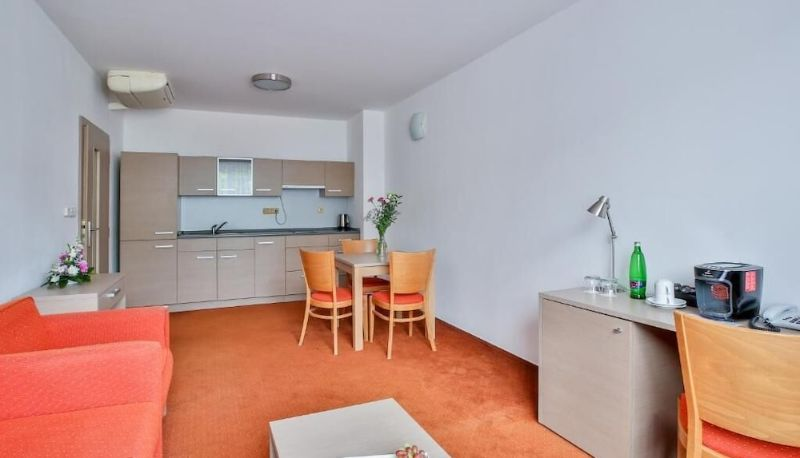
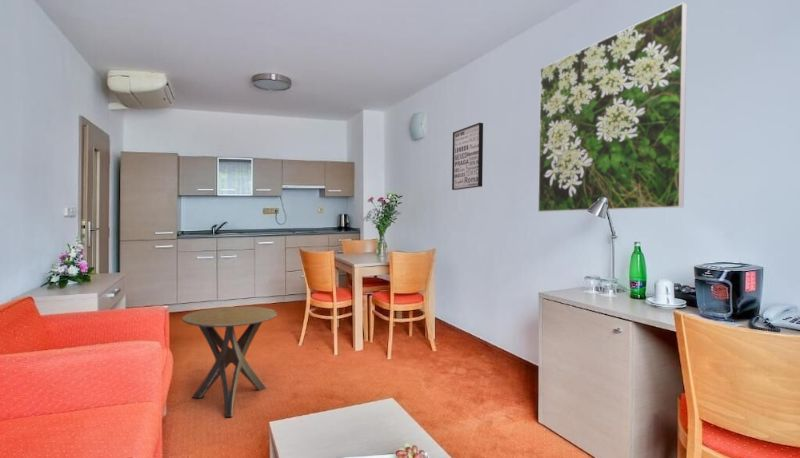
+ wall art (466, 158)
+ side table (230, 357)
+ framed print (599, 126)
